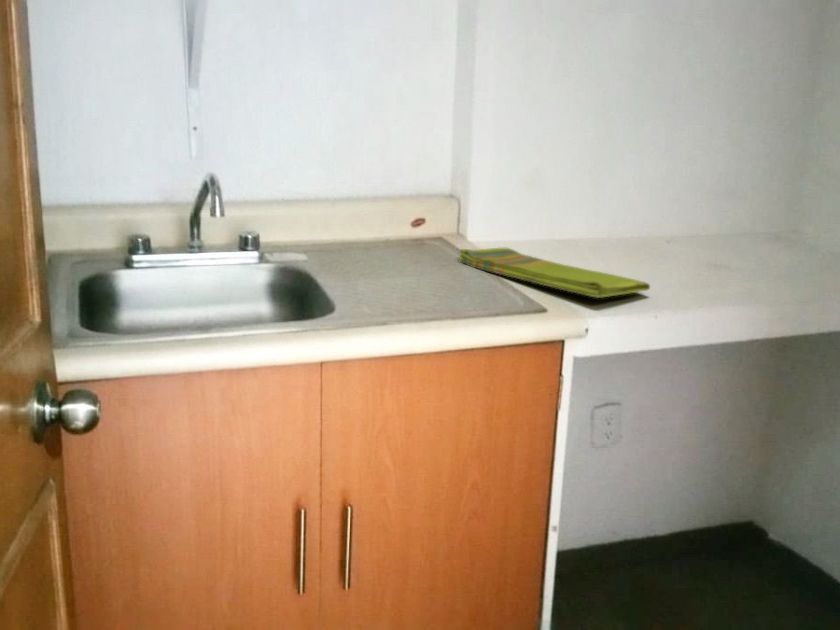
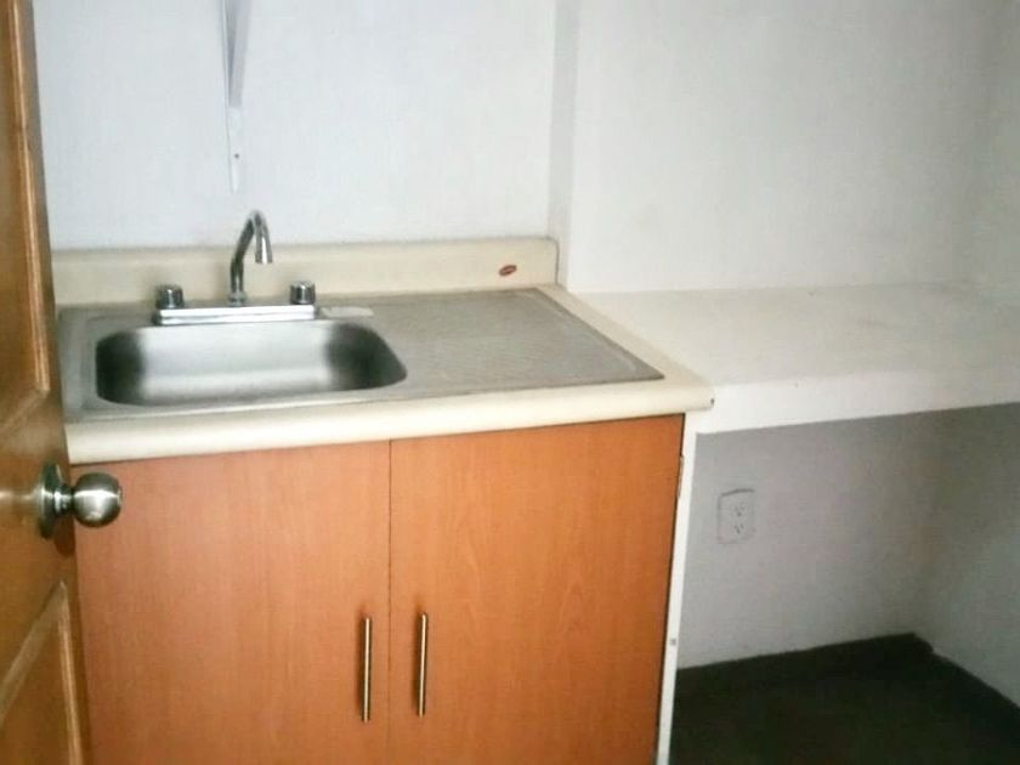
- dish towel (549, 268)
